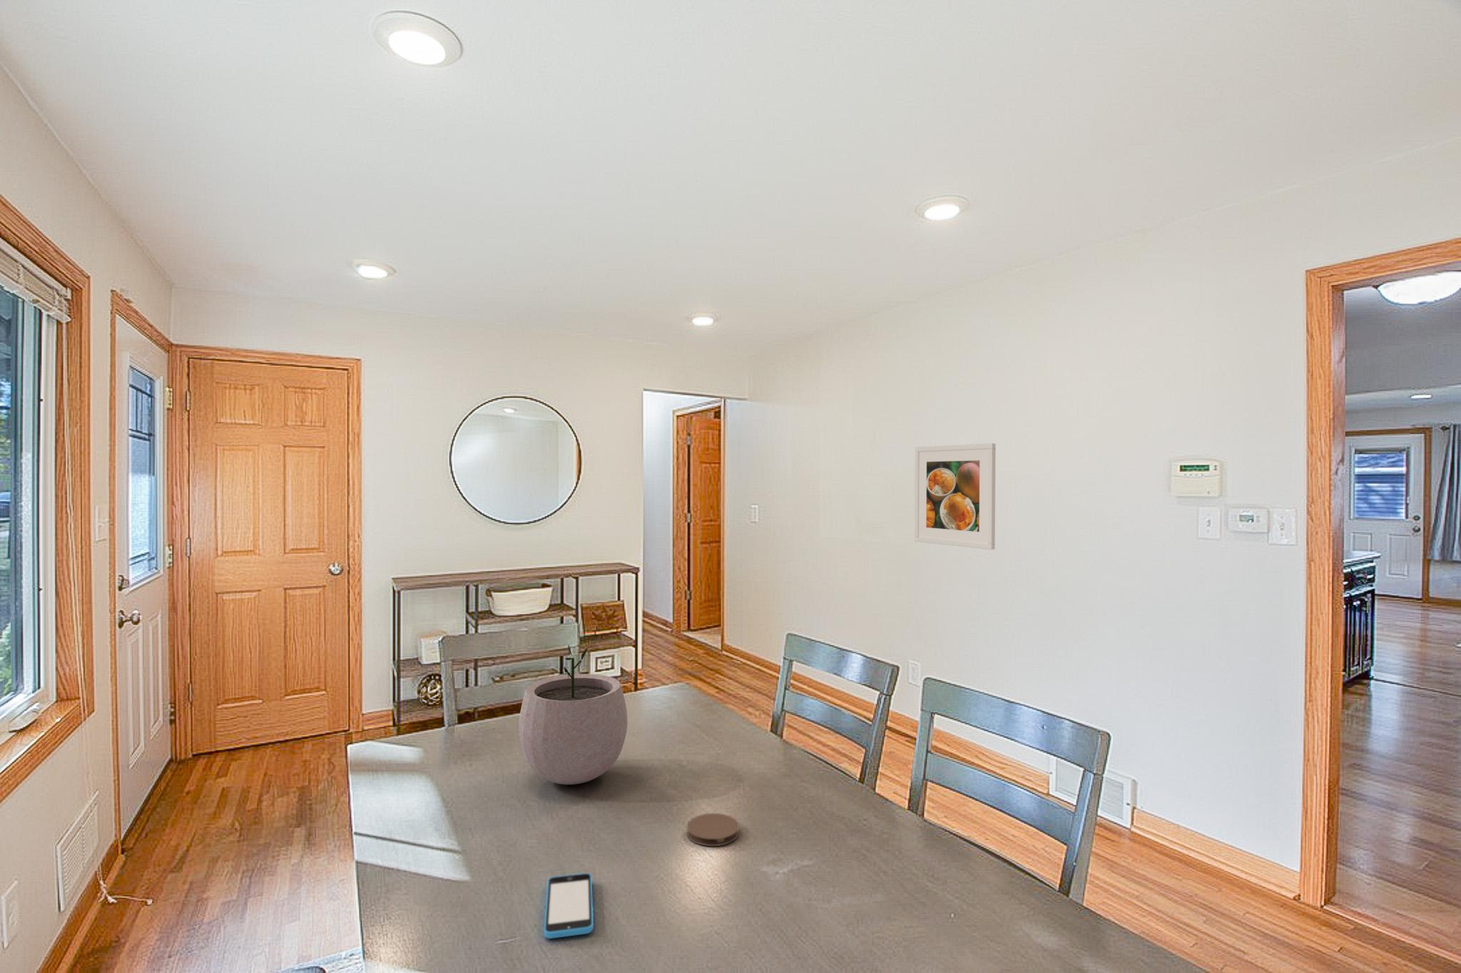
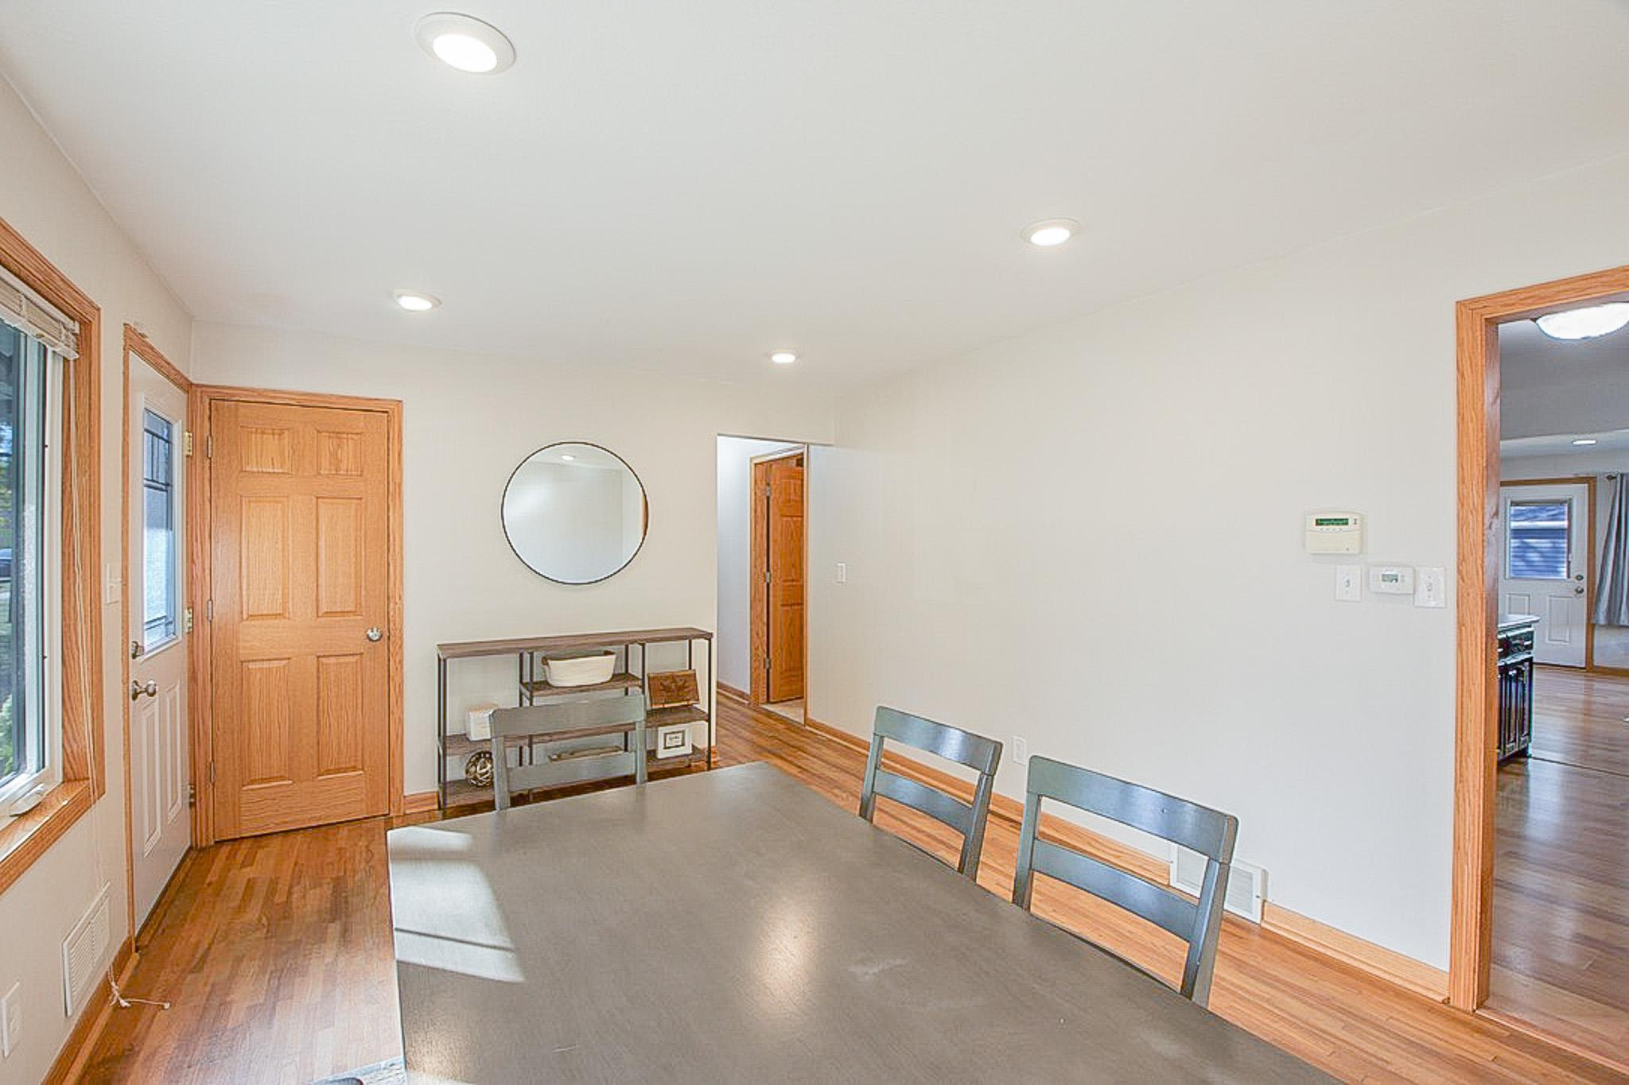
- smartphone (569, 904)
- plant pot (574, 711)
- coaster (713, 829)
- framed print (953, 495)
